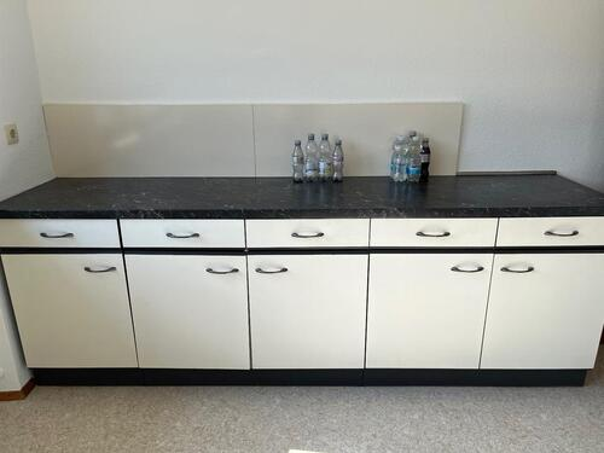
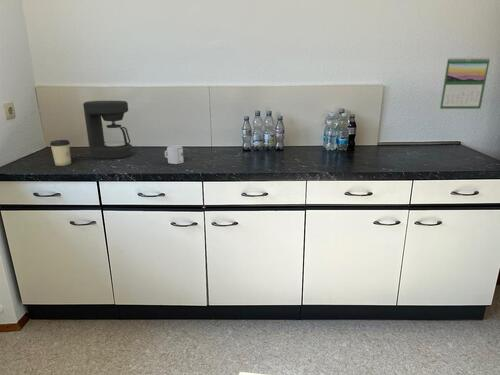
+ cup (61, 152)
+ calendar (464, 83)
+ cup (173, 154)
+ coffee maker (109, 127)
